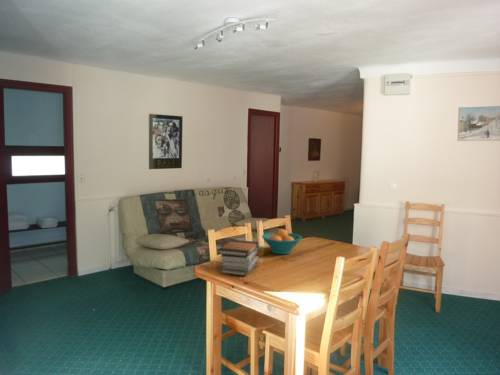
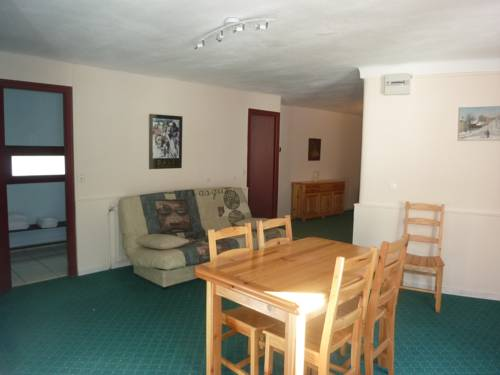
- fruit bowl (281, 240)
- book stack (239, 257)
